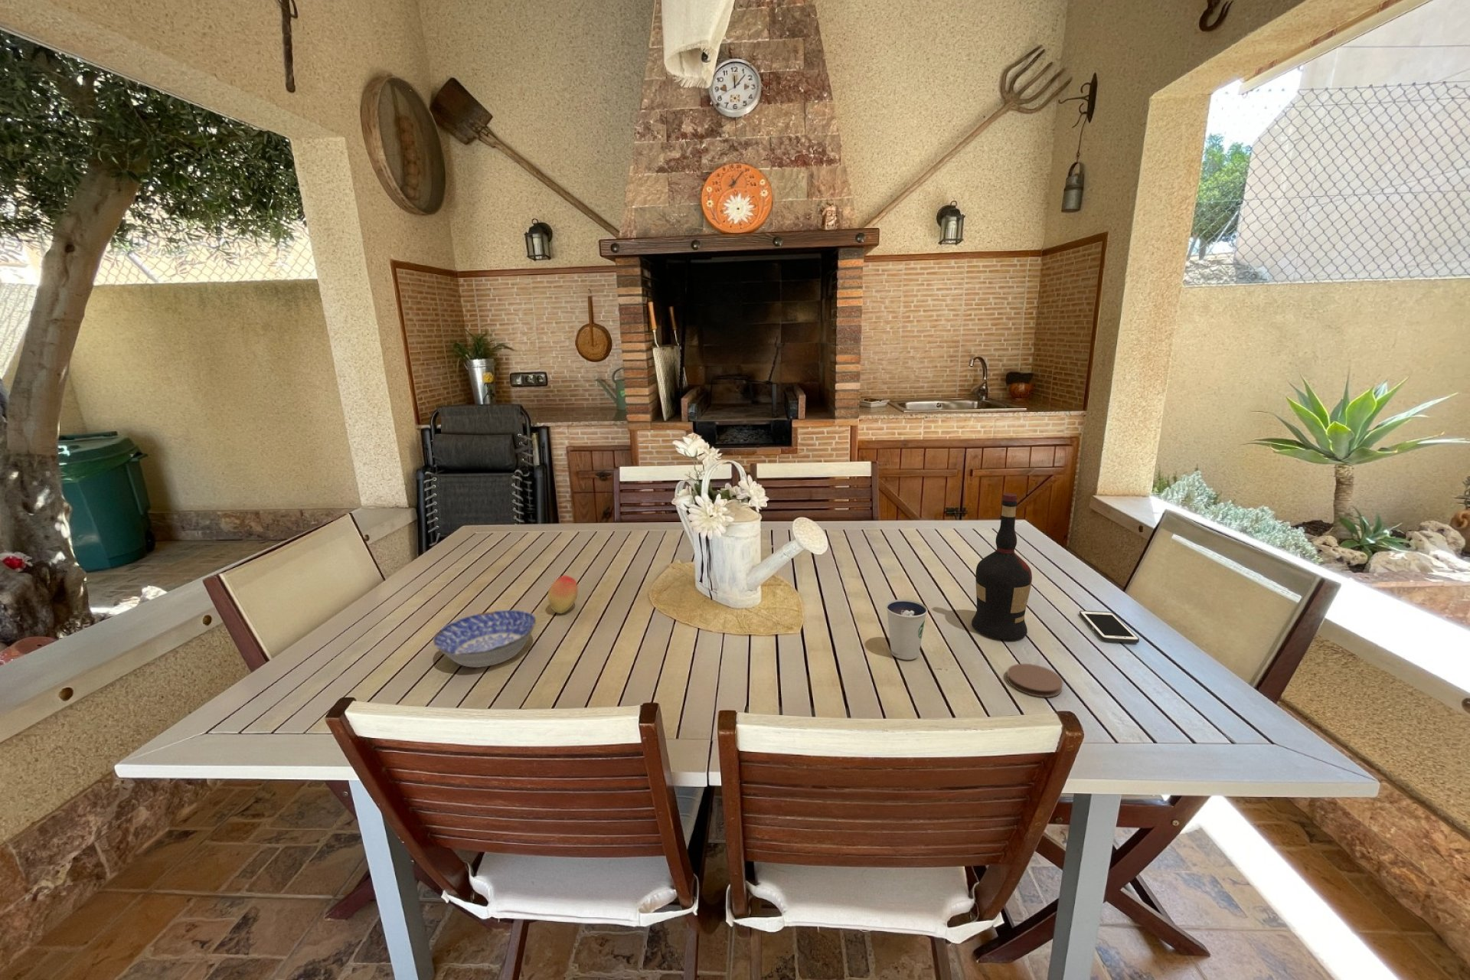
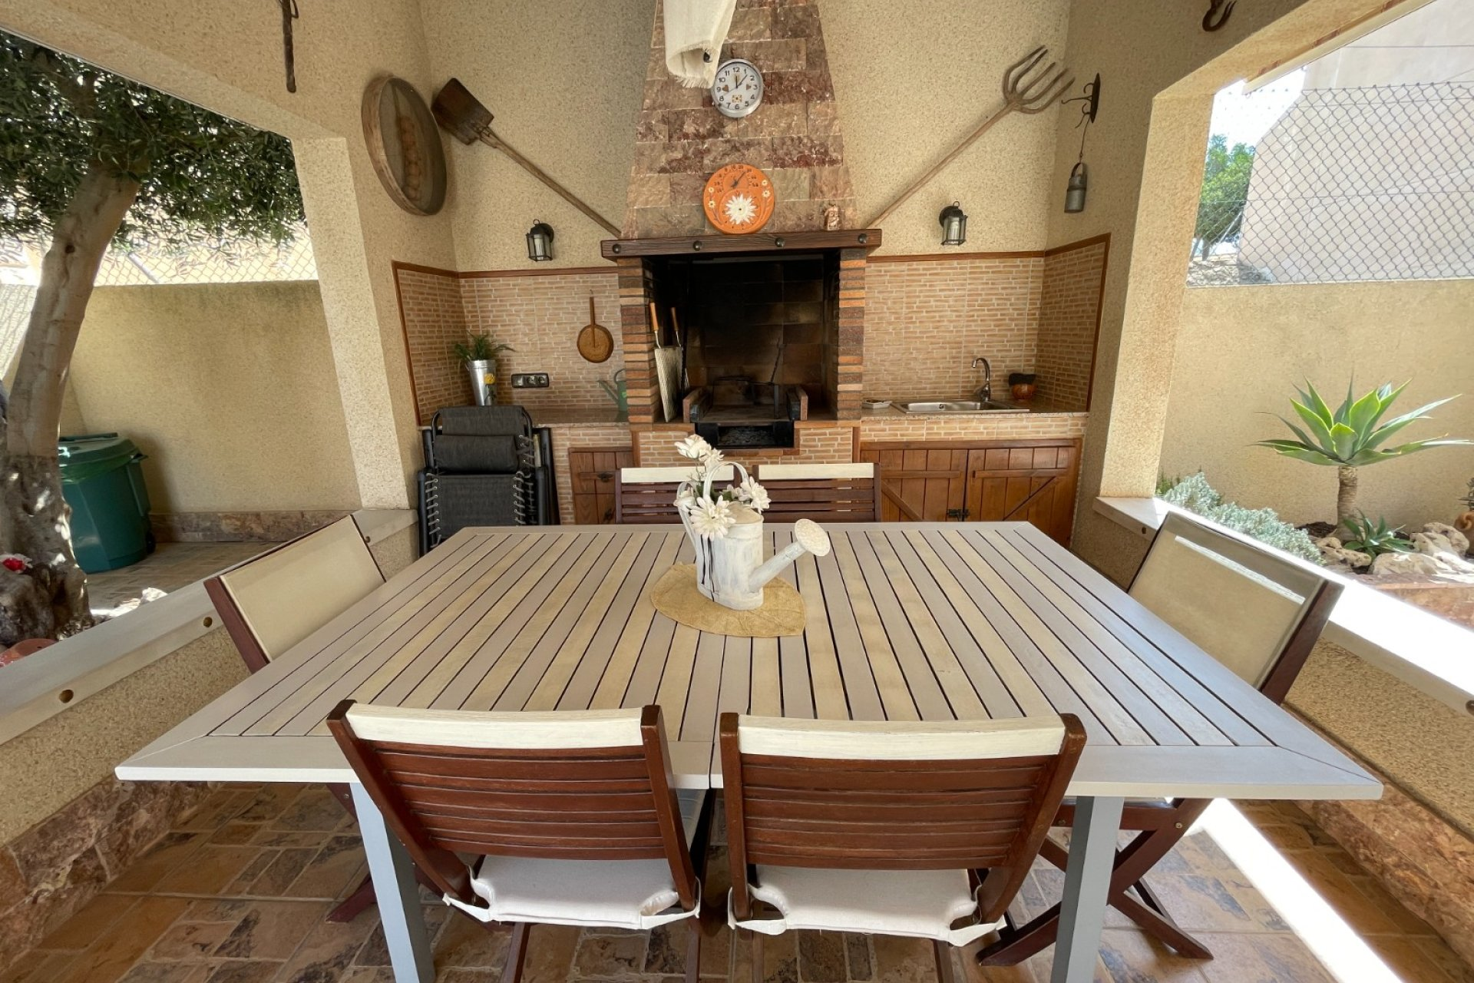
- coaster (1034, 679)
- fruit (563, 593)
- cell phone (1107, 626)
- bowl (487, 639)
- liquor (1004, 563)
- dixie cup (905, 630)
